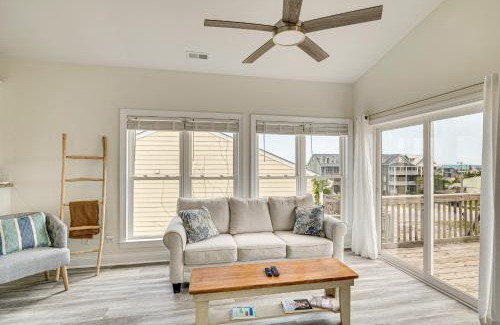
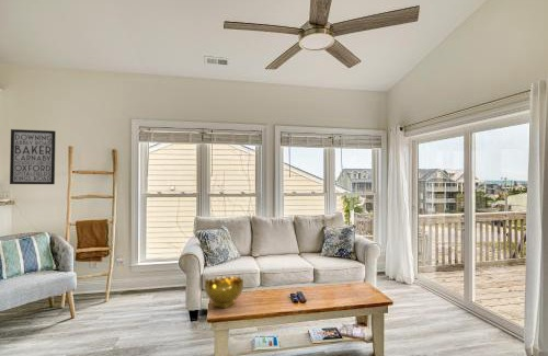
+ decorative bowl (224, 291)
+ wall art (33, 157)
